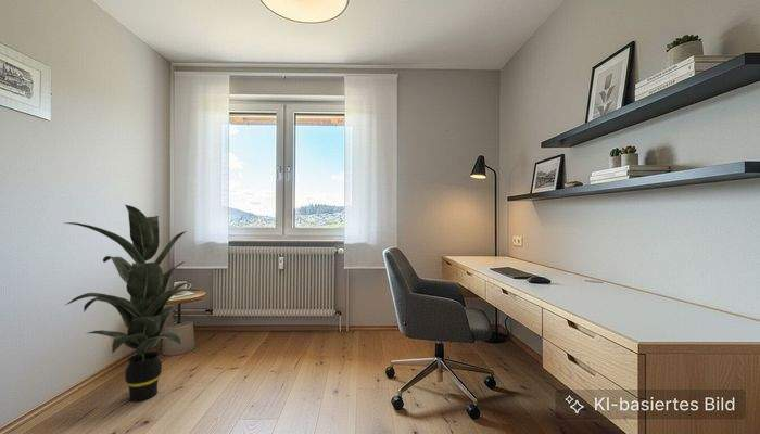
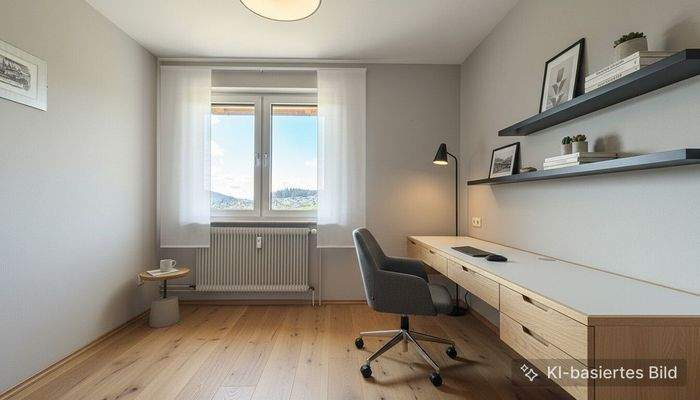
- indoor plant (135, 302)
